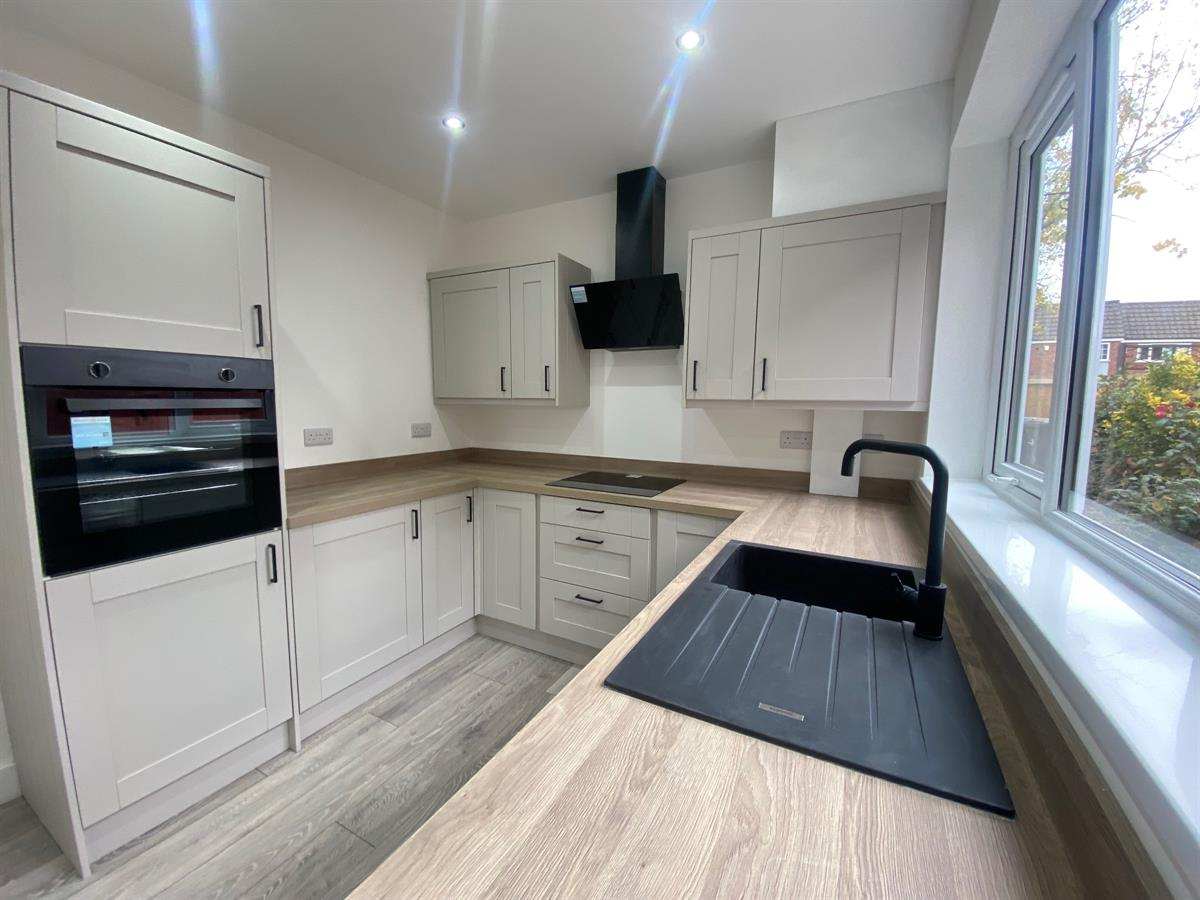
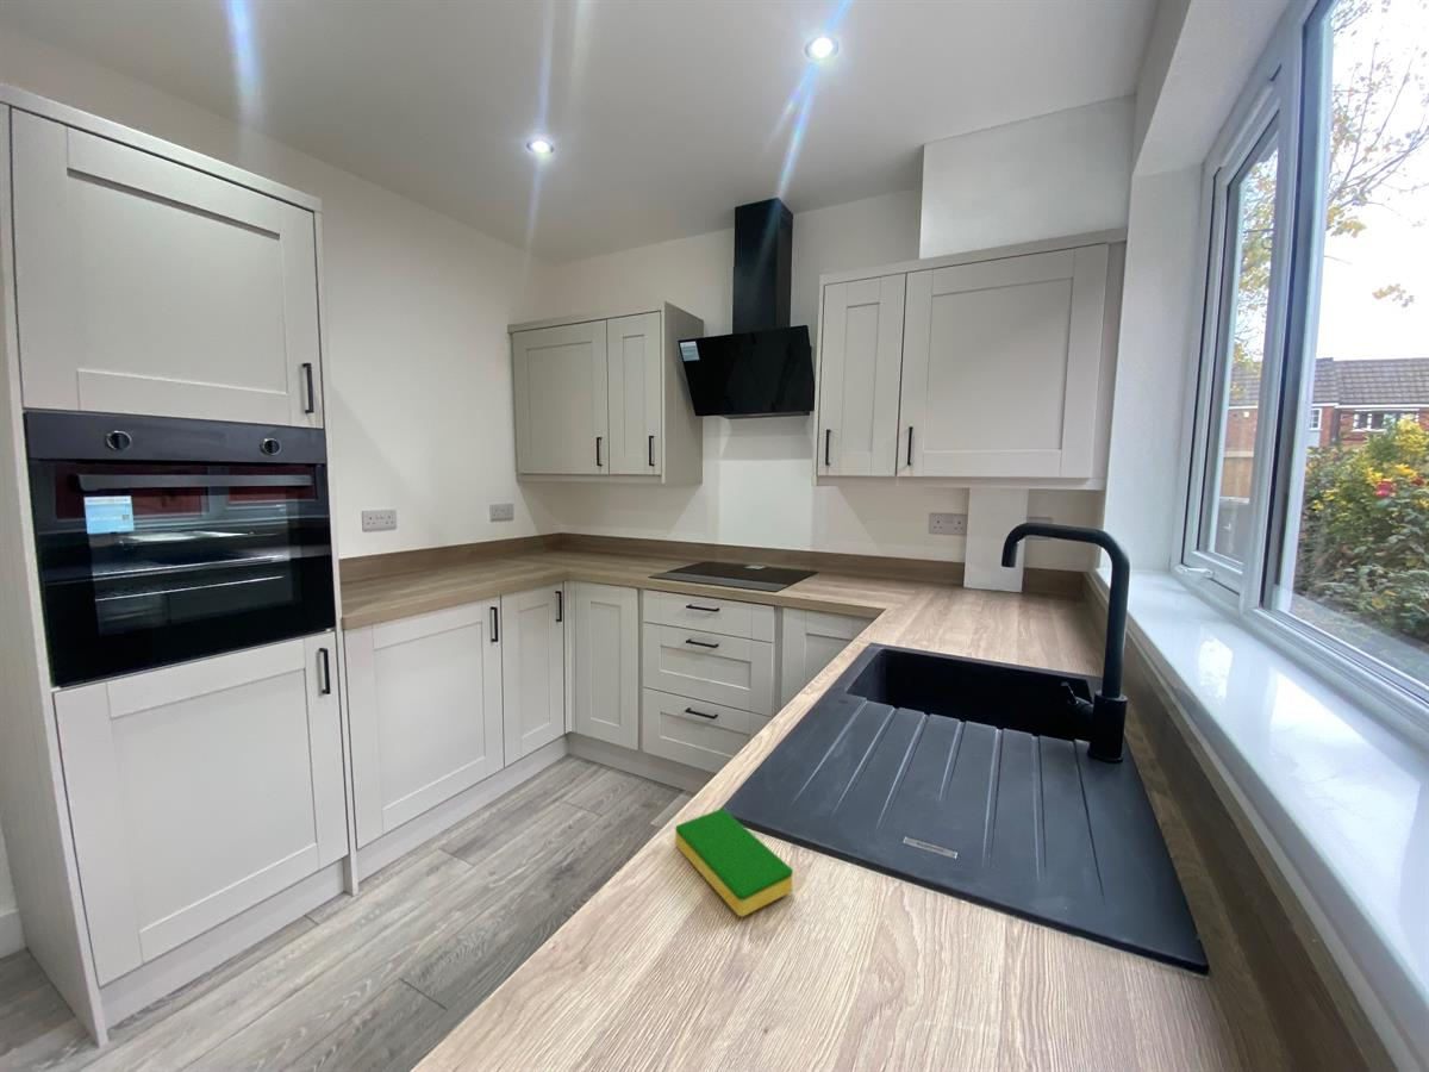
+ dish sponge (730, 856)
